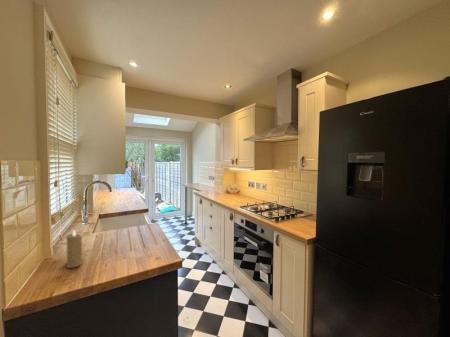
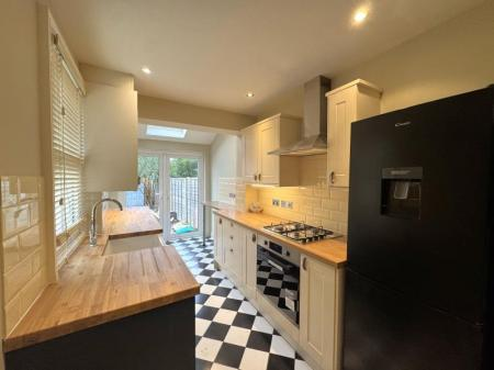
- candle (74, 245)
